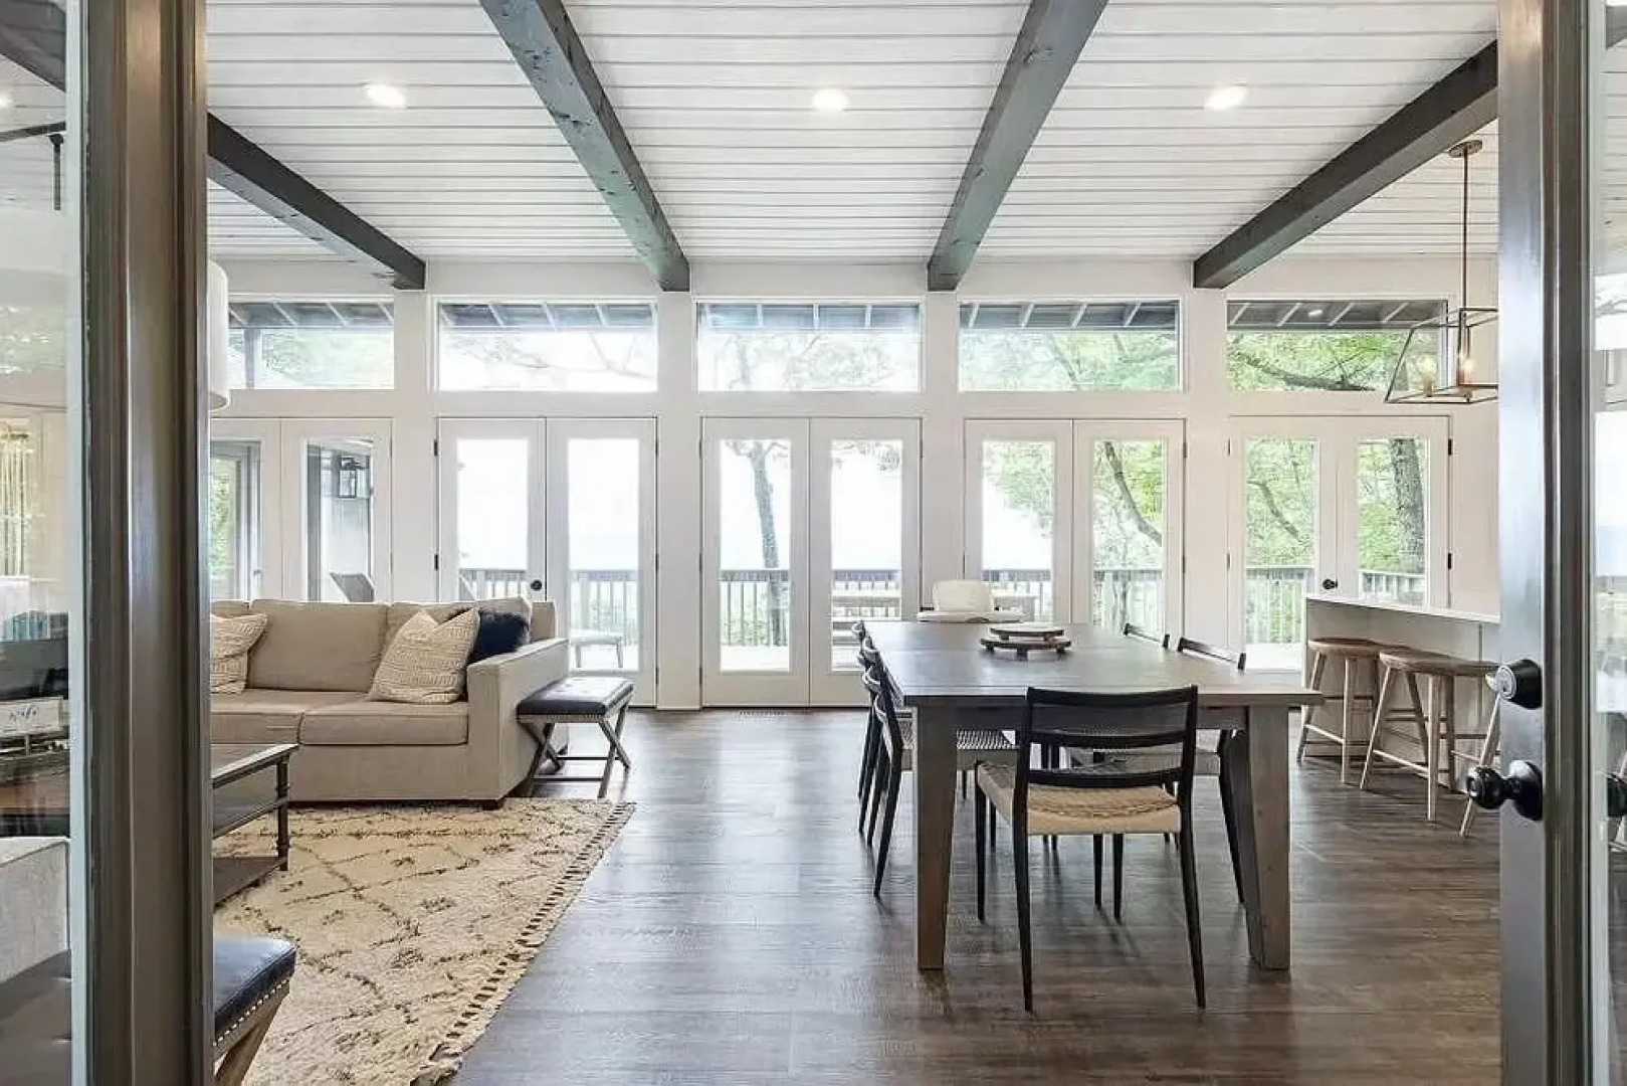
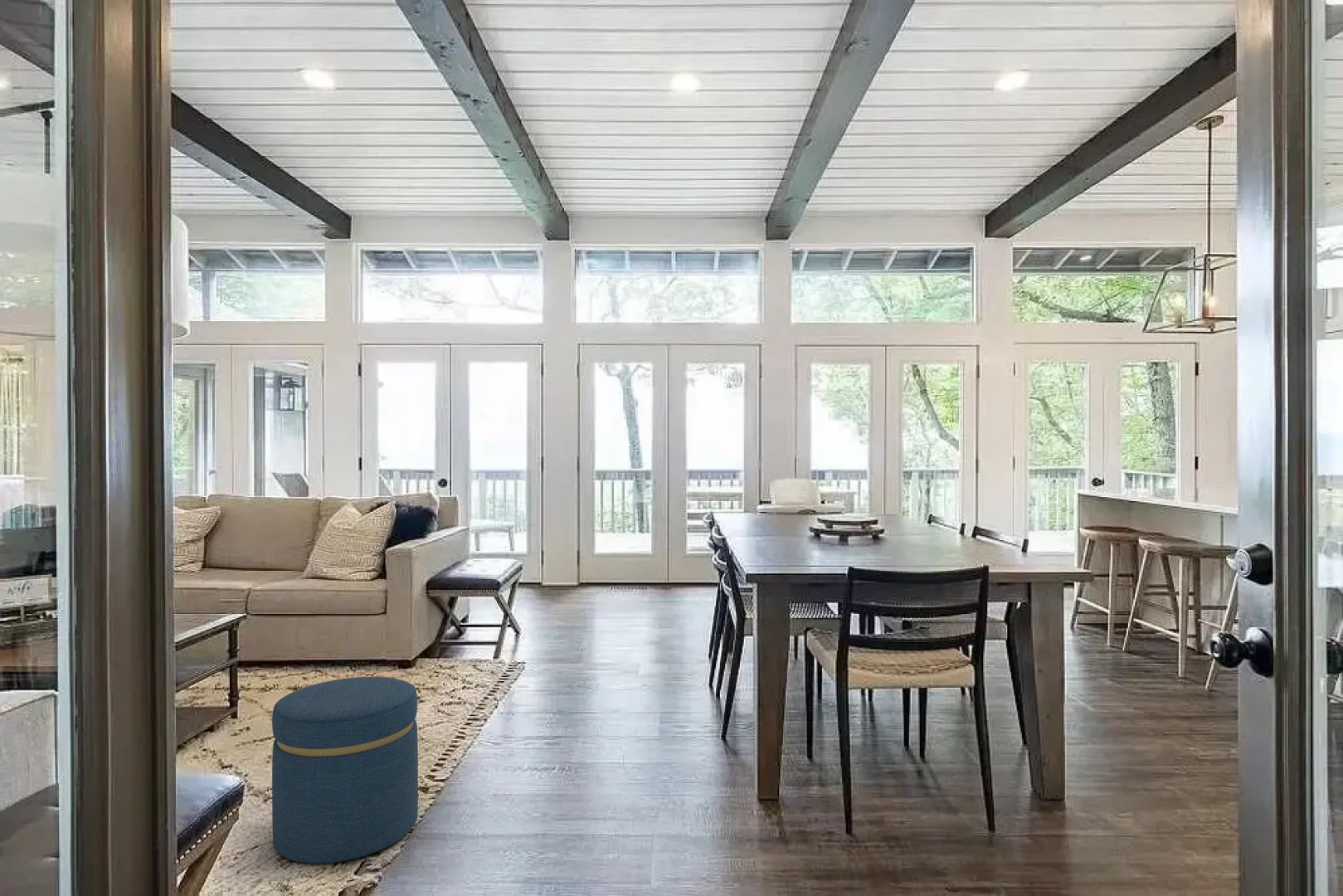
+ ottoman (348, 760)
